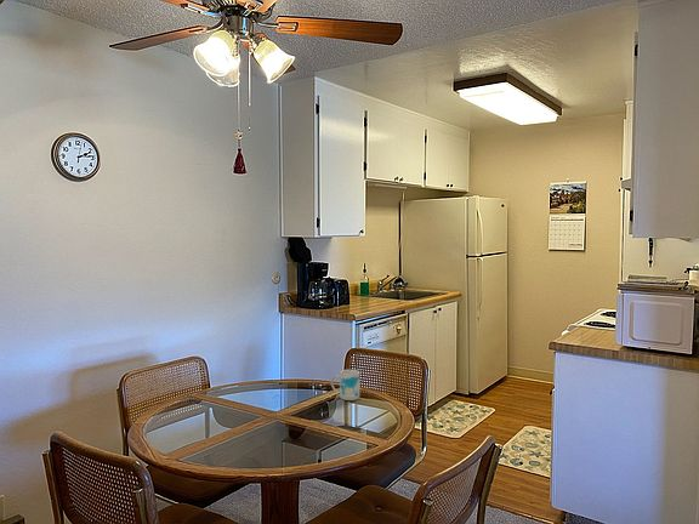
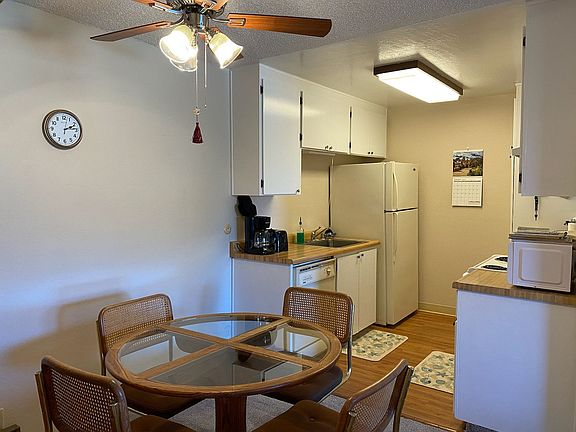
- mug (345, 385)
